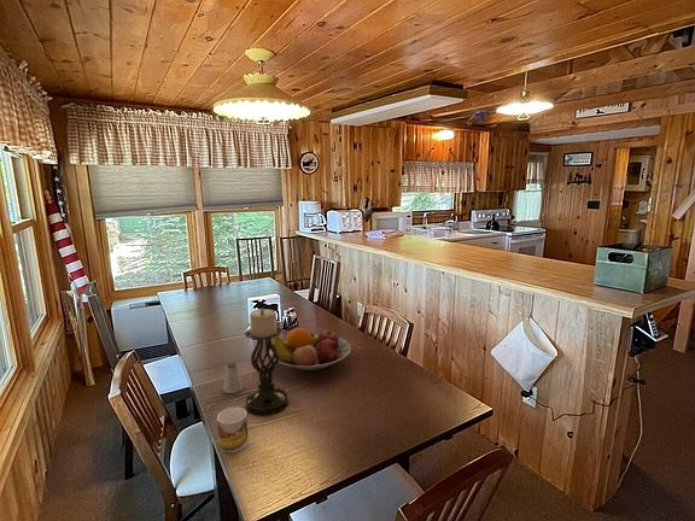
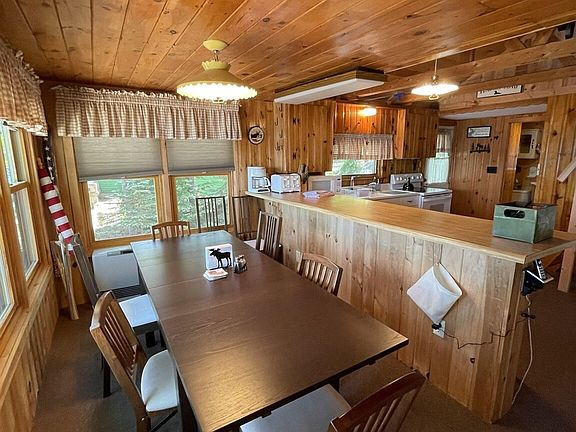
- fruit bowl (310, 345)
- mug (230, 426)
- candle holder (264, 357)
- saltshaker (232, 376)
